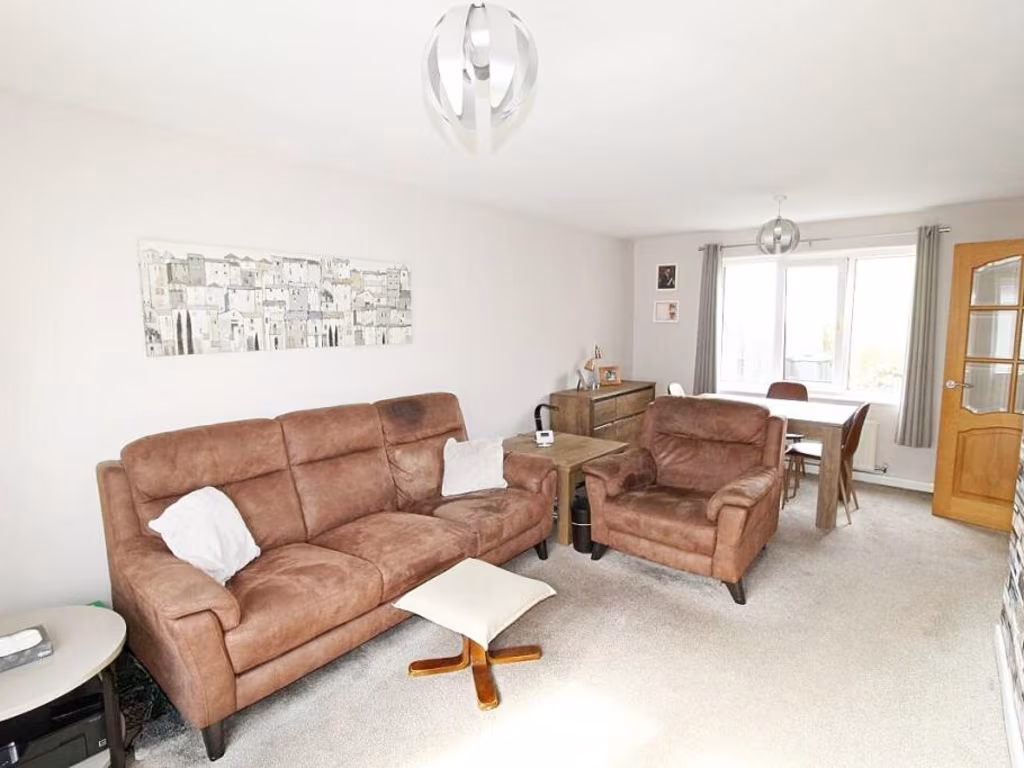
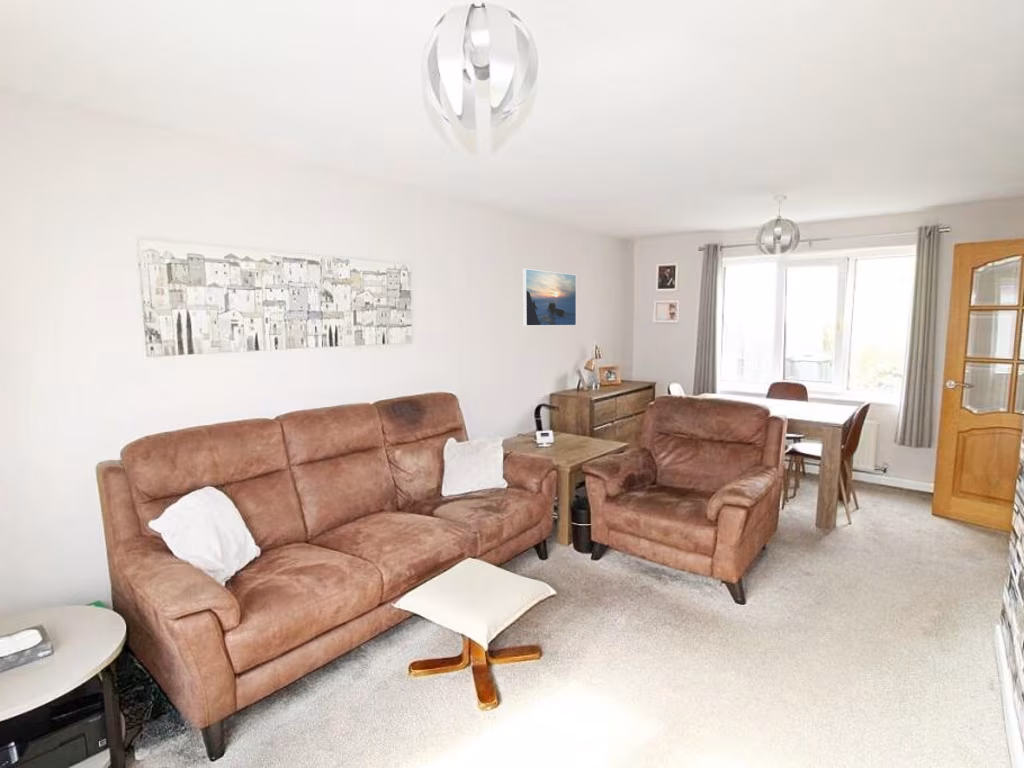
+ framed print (551, 299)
